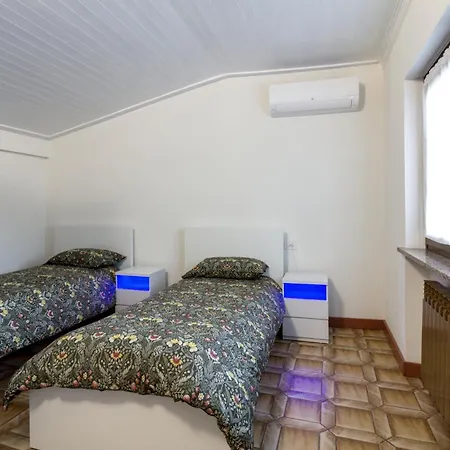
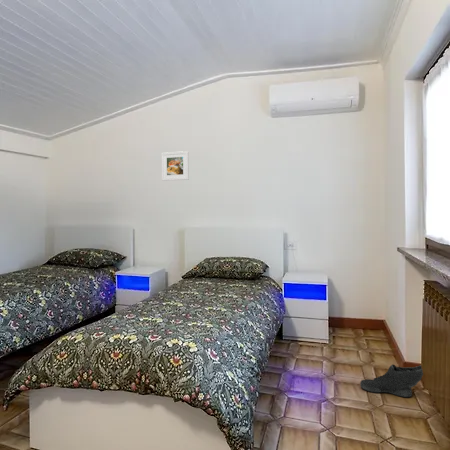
+ sneaker (390, 377)
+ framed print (175, 166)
